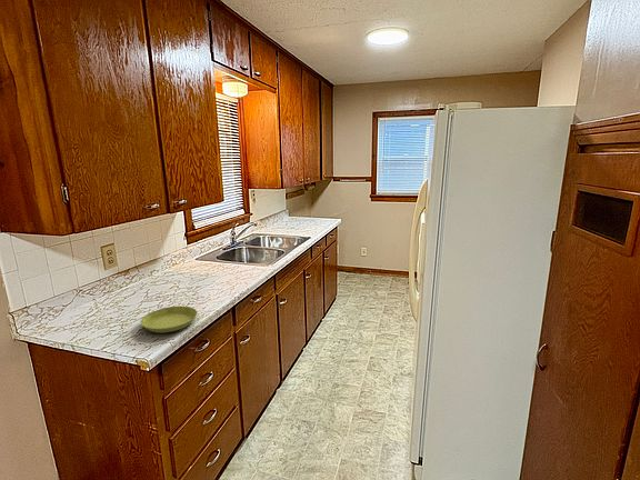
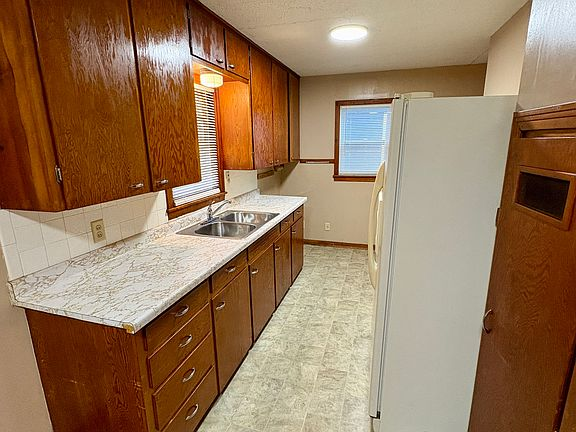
- saucer (170, 320)
